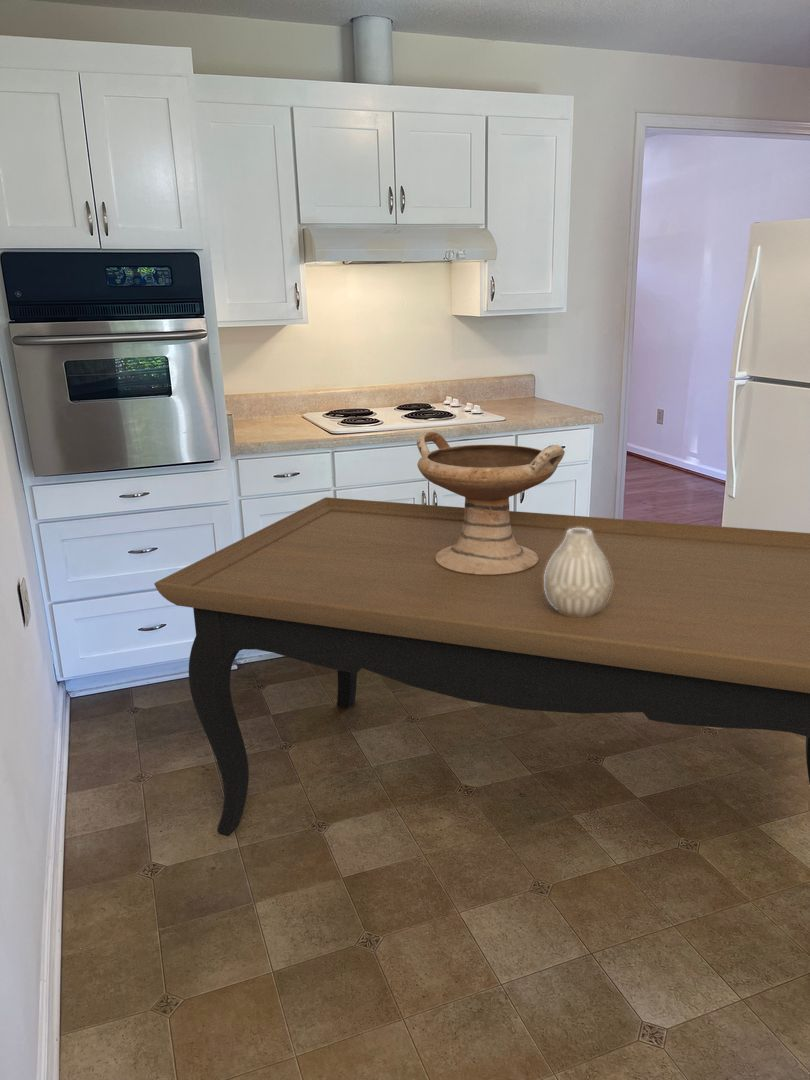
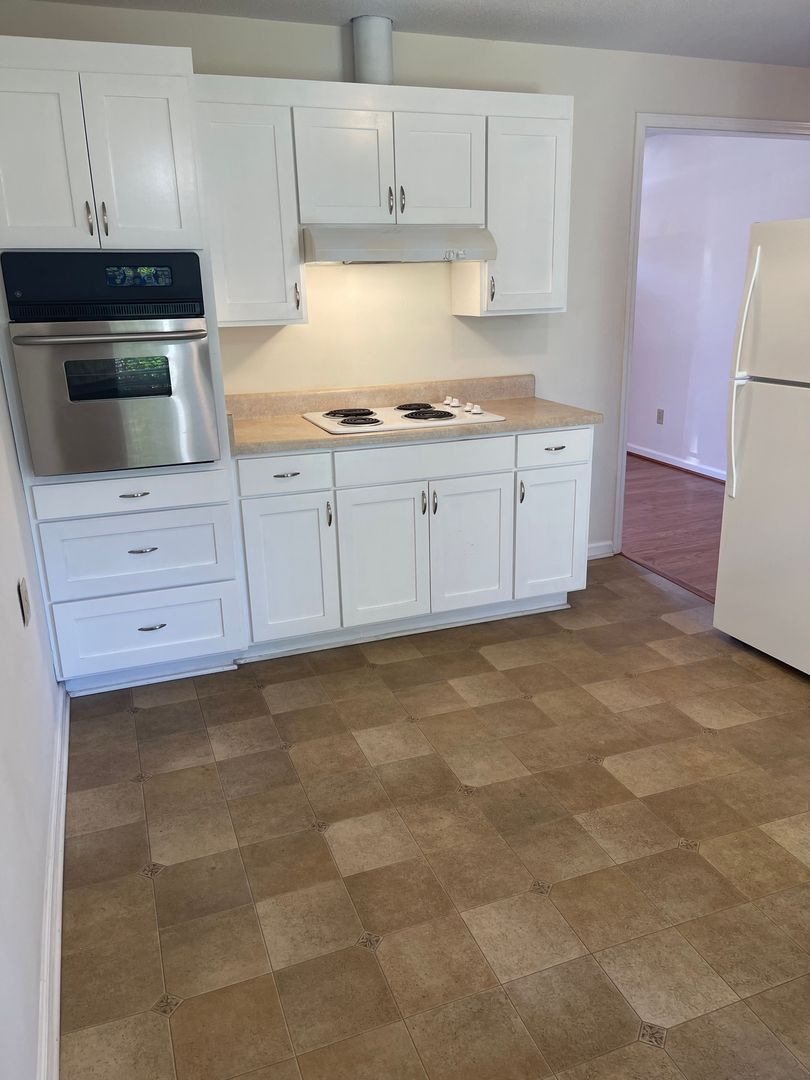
- vase (577, 570)
- decorative bowl (486, 499)
- dining table (533, 689)
